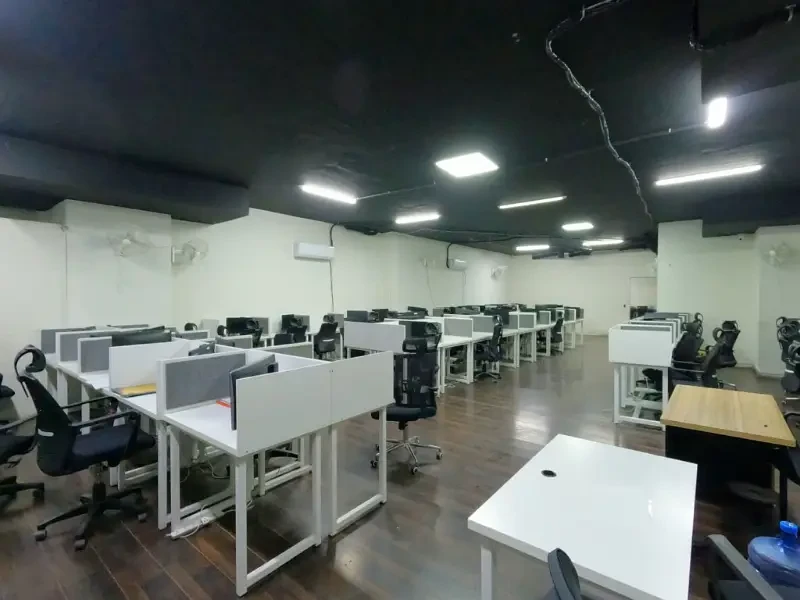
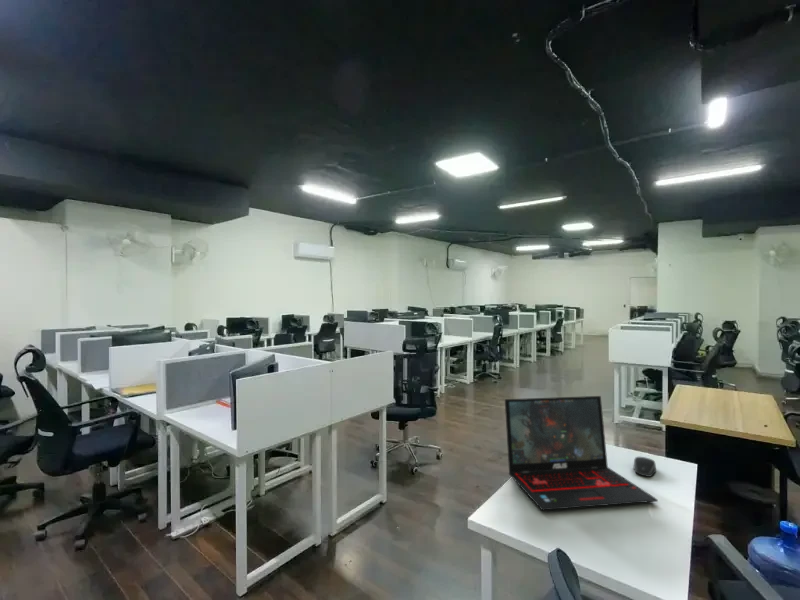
+ computer mouse (644, 464)
+ laptop (574, 447)
